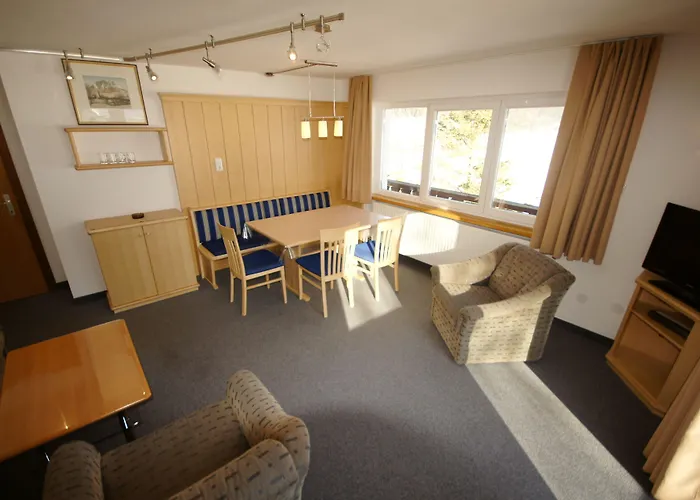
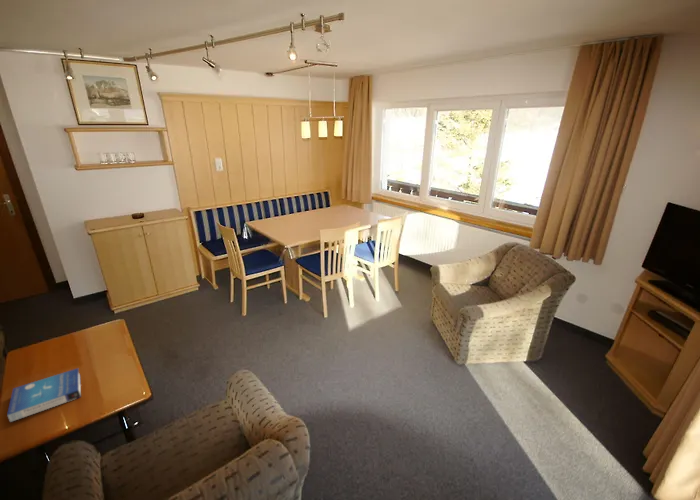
+ book (47, 392)
